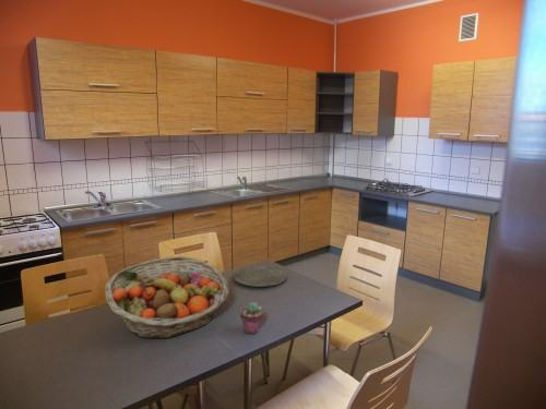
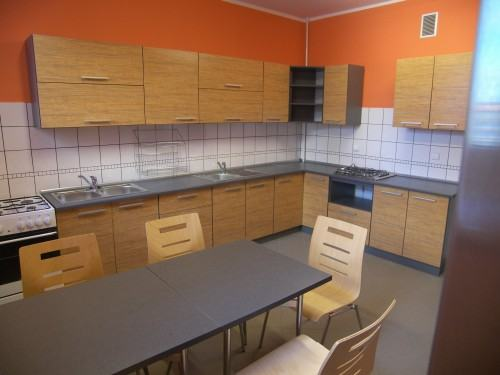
- plate (260, 276)
- fruit basket (169, 294)
- potted succulent (251, 316)
